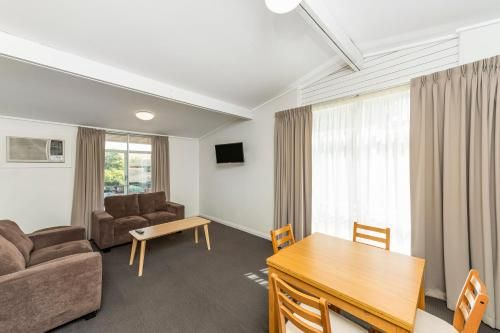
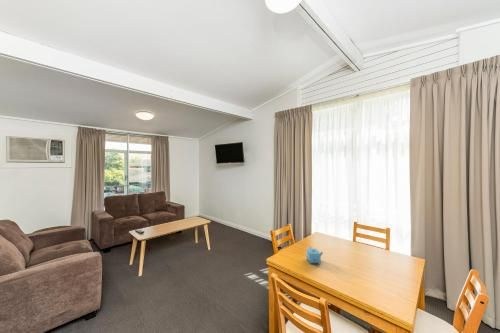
+ teapot (315, 255)
